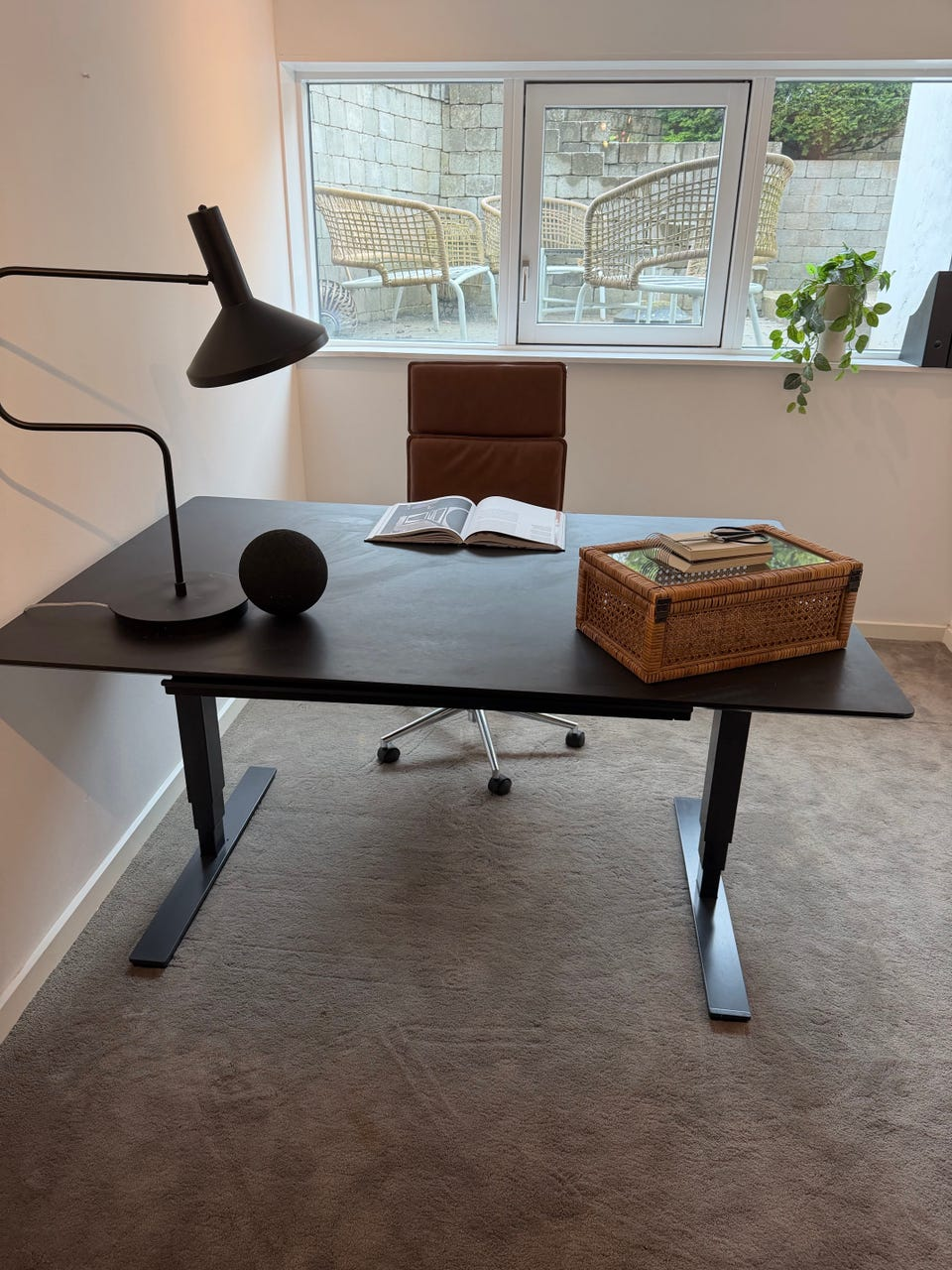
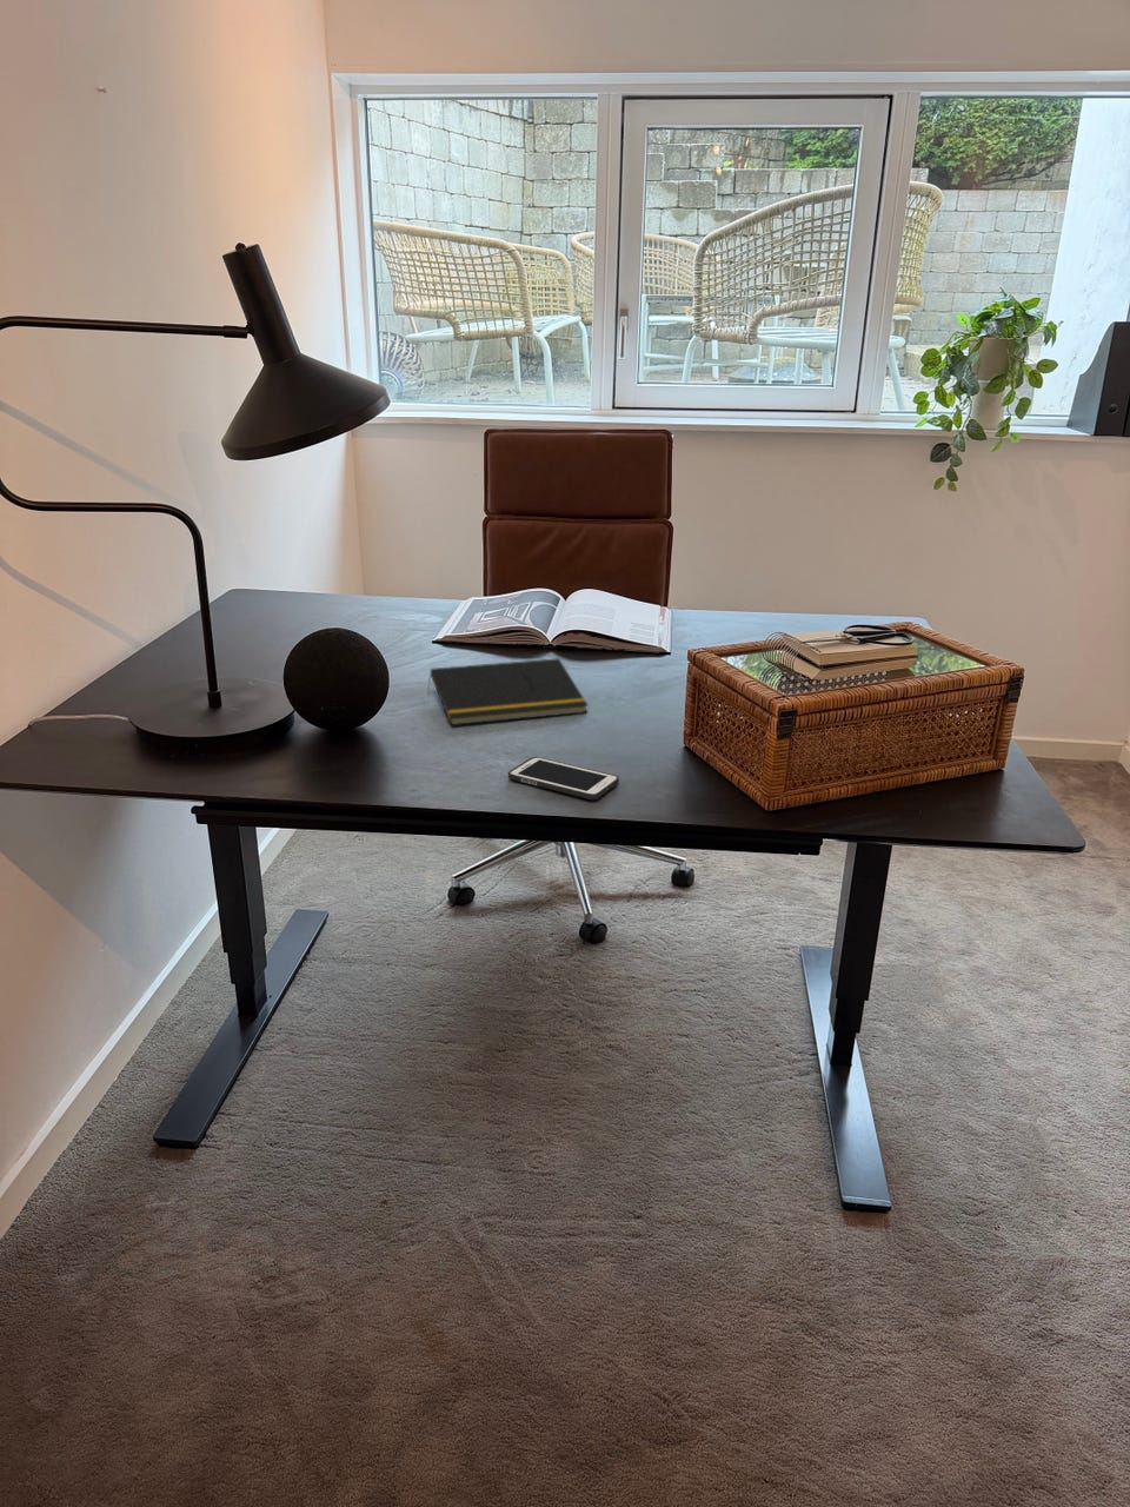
+ cell phone (563, 777)
+ notepad (507, 689)
